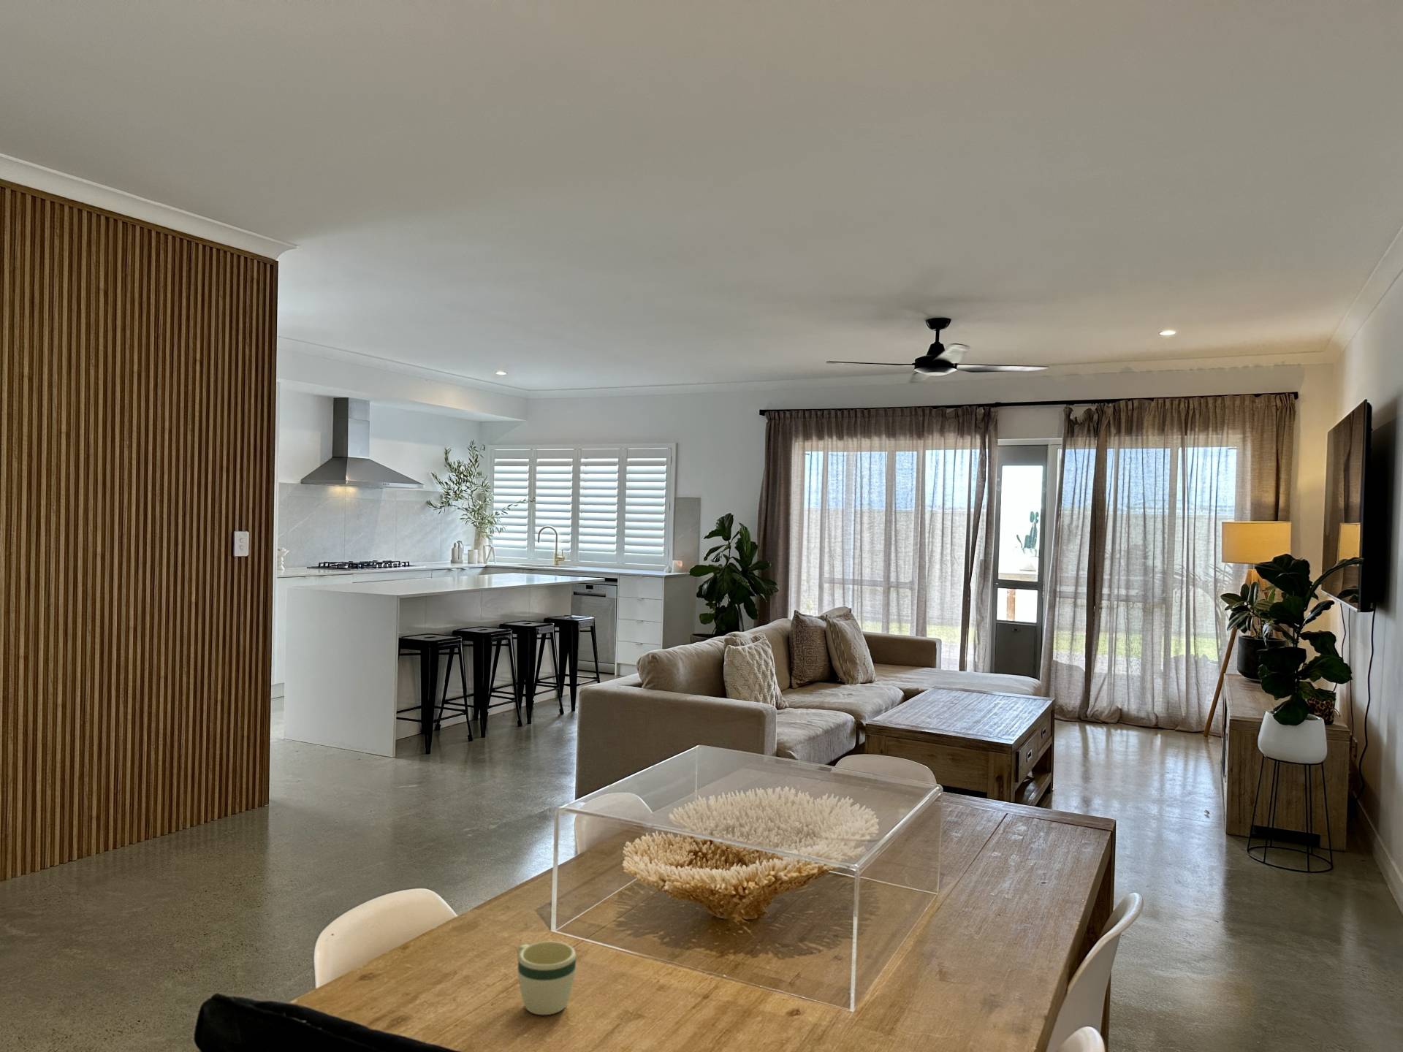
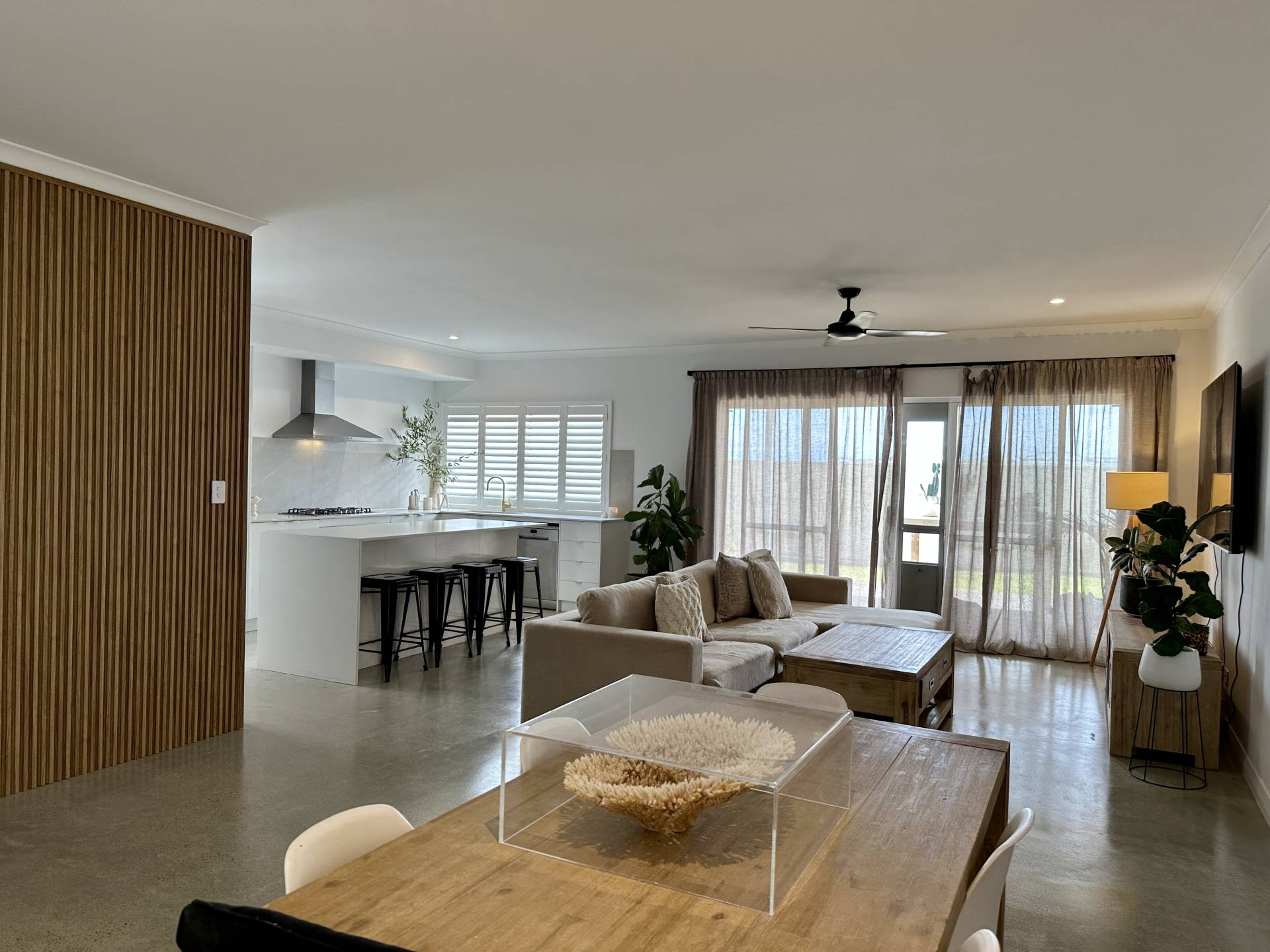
- mug (540, 974)
